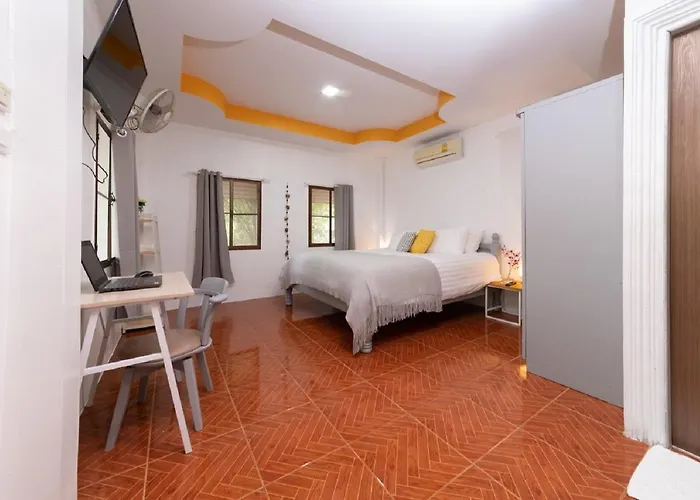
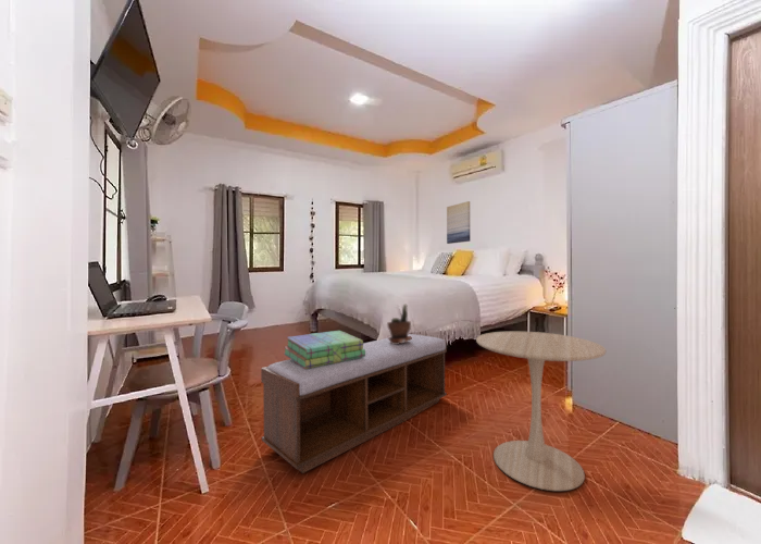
+ stack of books (324, 348)
+ potted plant (399, 323)
+ wall art (458, 223)
+ side table (536, 403)
+ bench (369, 385)
